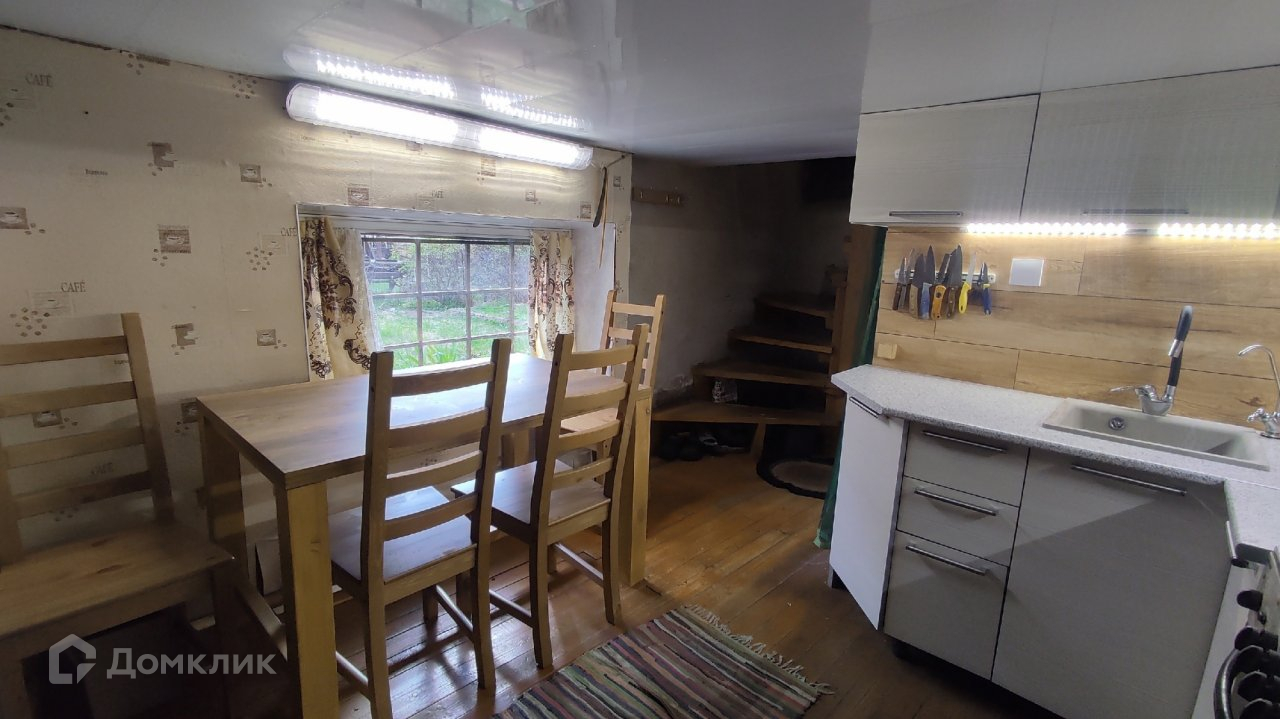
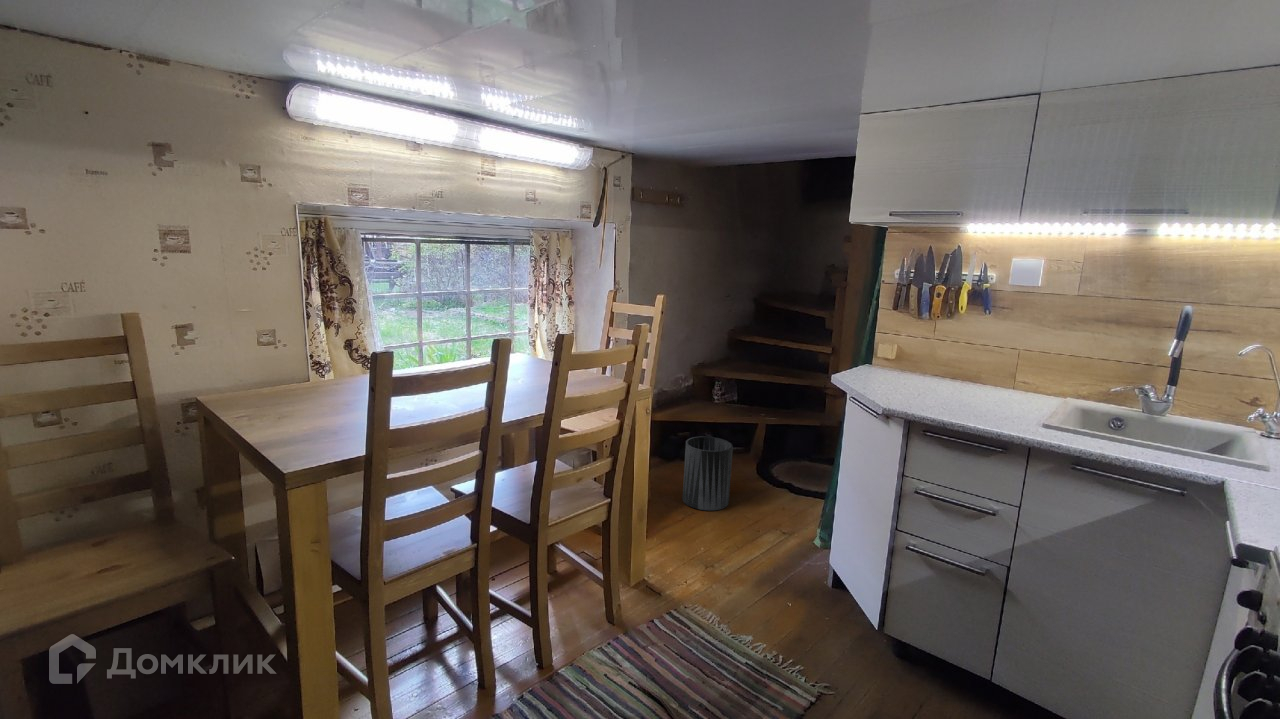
+ trash can (707, 472)
